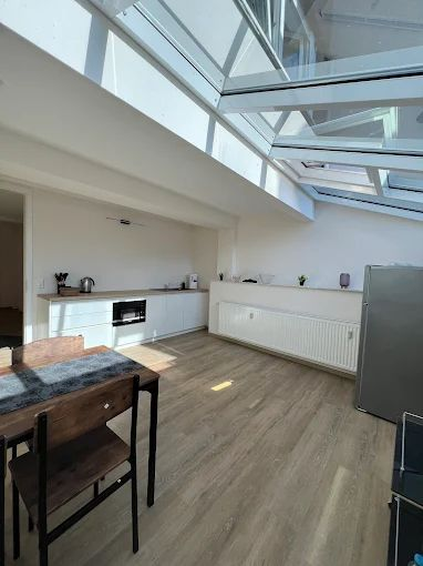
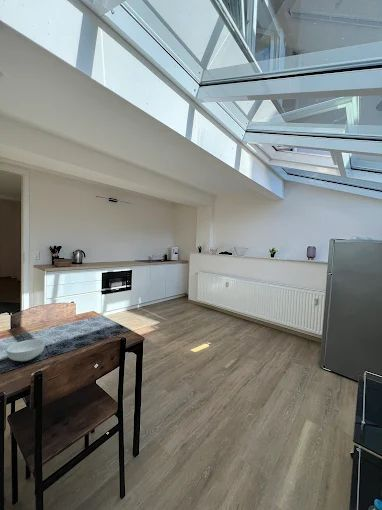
+ cereal bowl (26, 351)
